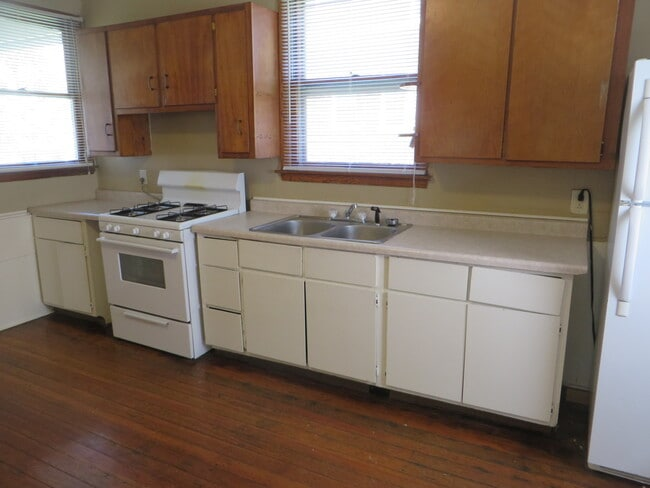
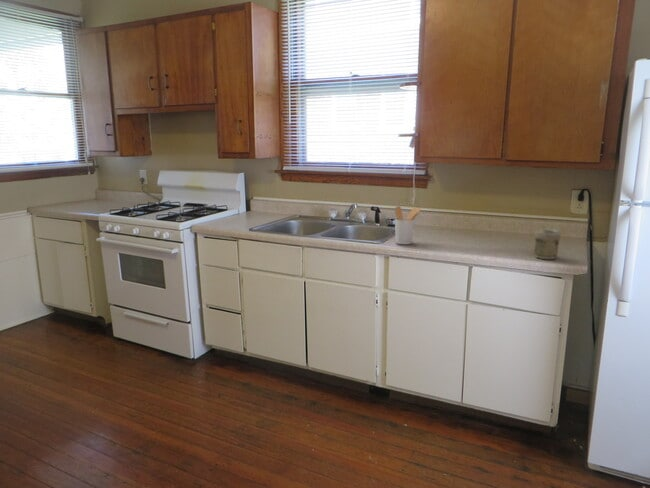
+ jar (546, 243)
+ utensil holder (408, 224)
